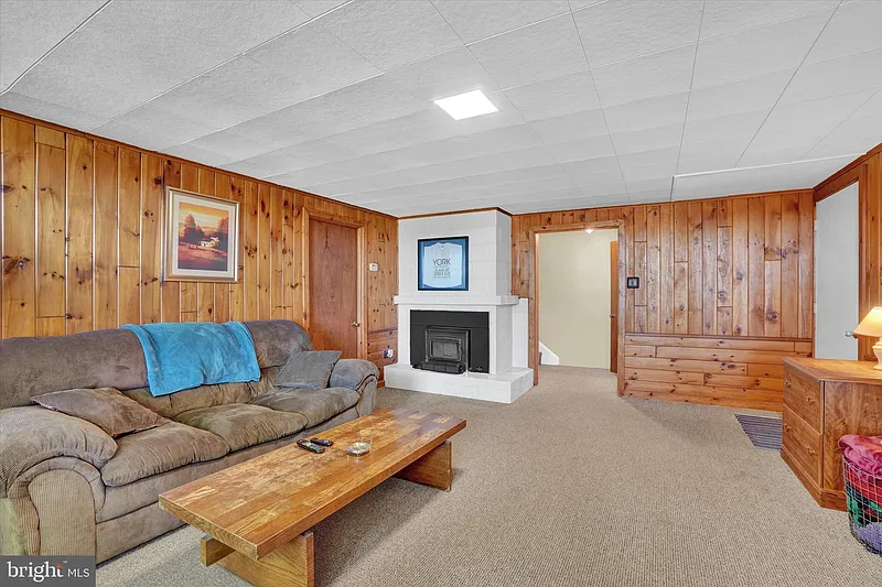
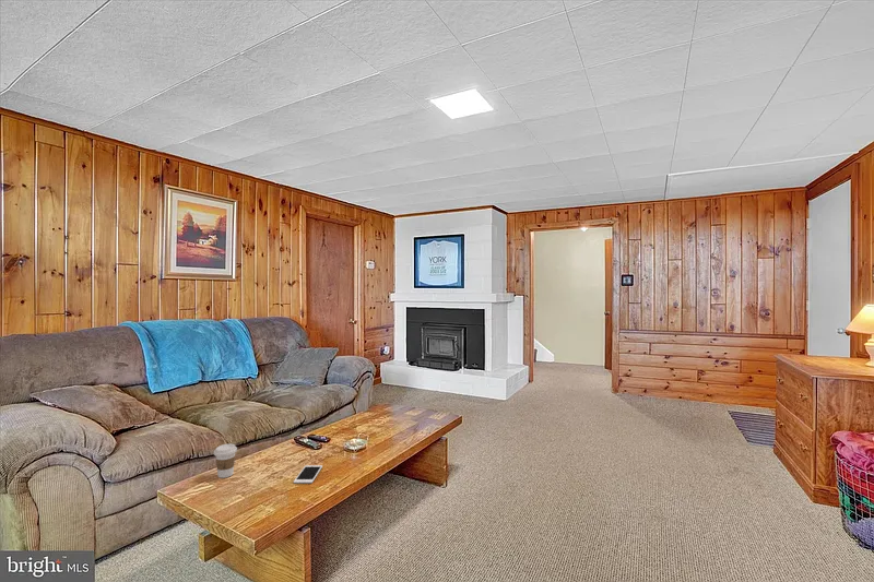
+ cell phone (308, 474)
+ coffee cup (225, 461)
